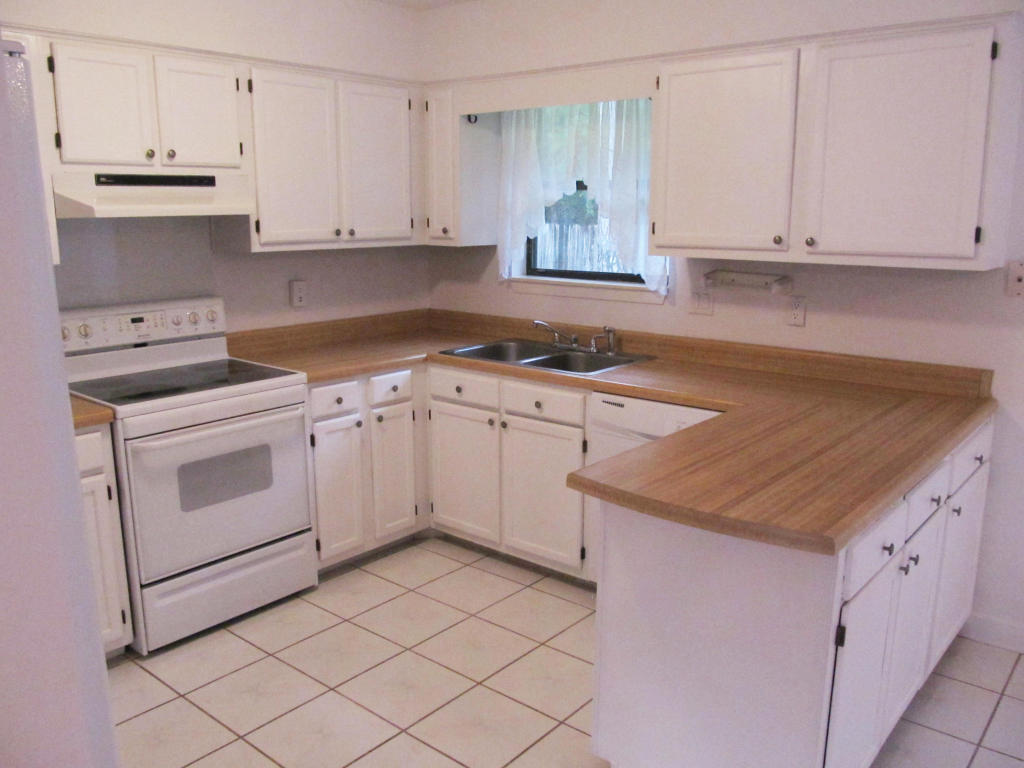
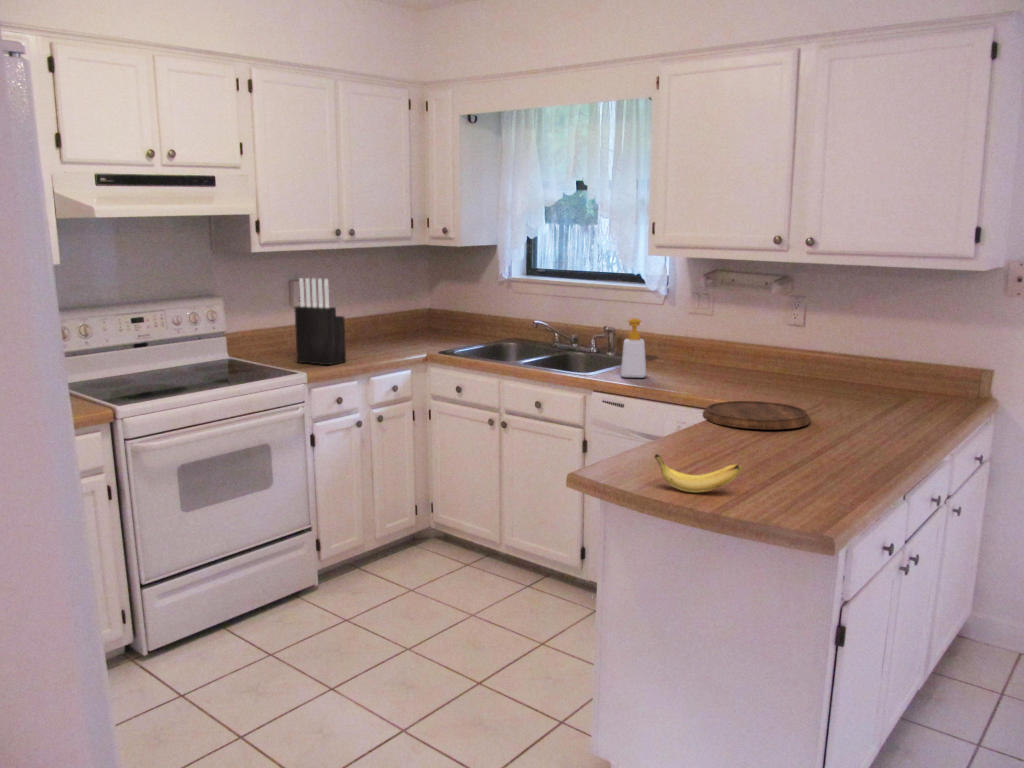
+ cutting board (755, 413)
+ knife block (321, 320)
+ banana (697, 475)
+ soap bottle (634, 346)
